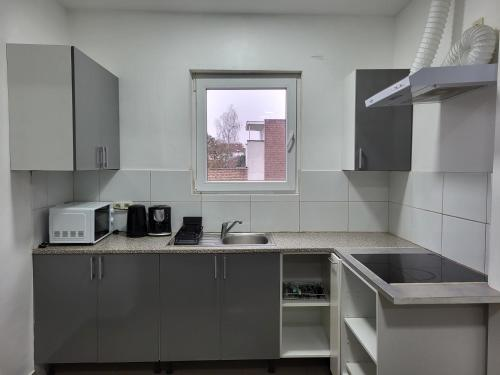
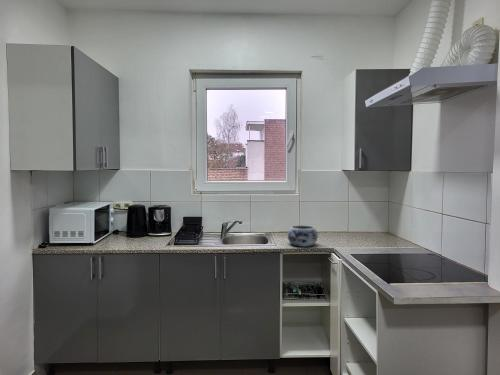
+ decorative bowl (302, 235)
